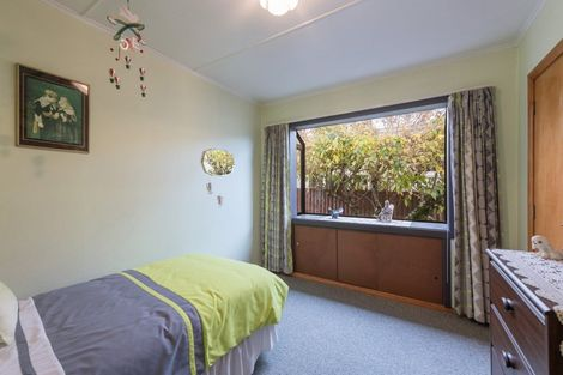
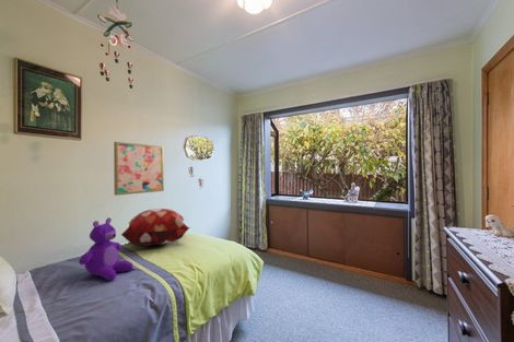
+ wall art (140, 168)
+ teddy bear (108, 246)
+ decorative pillow (157, 225)
